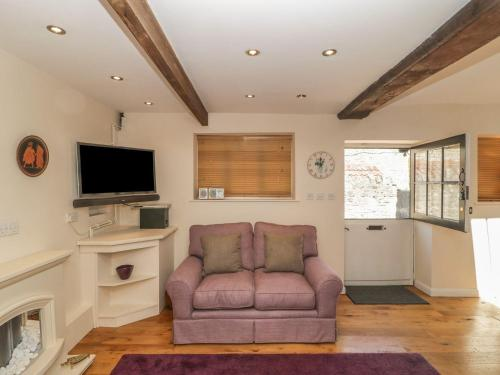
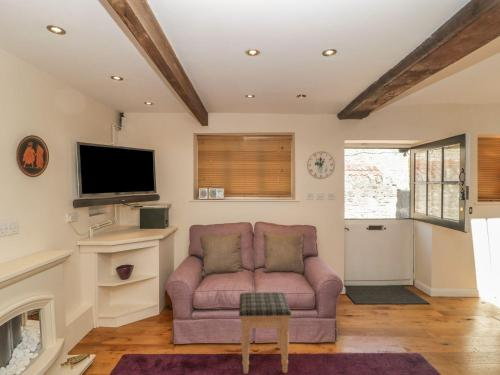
+ footstool (263, 327)
